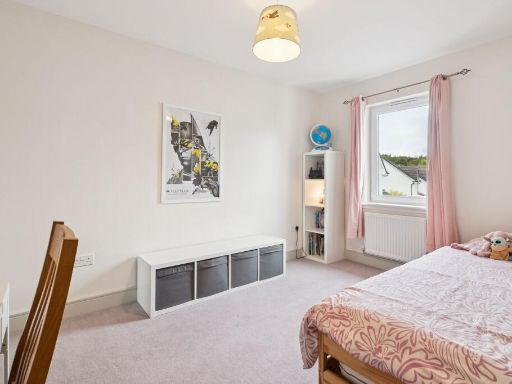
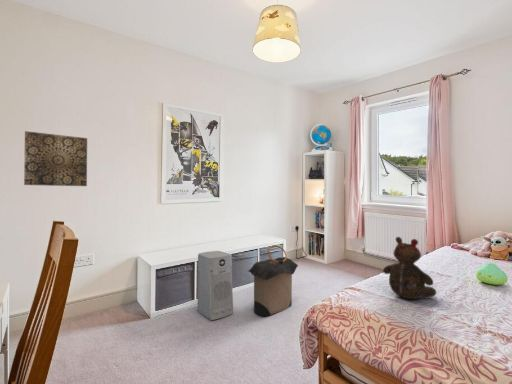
+ air purifier (214, 282)
+ teddy bear (411, 266)
+ wall art (57, 160)
+ plush toy (491, 273)
+ laundry hamper (273, 278)
